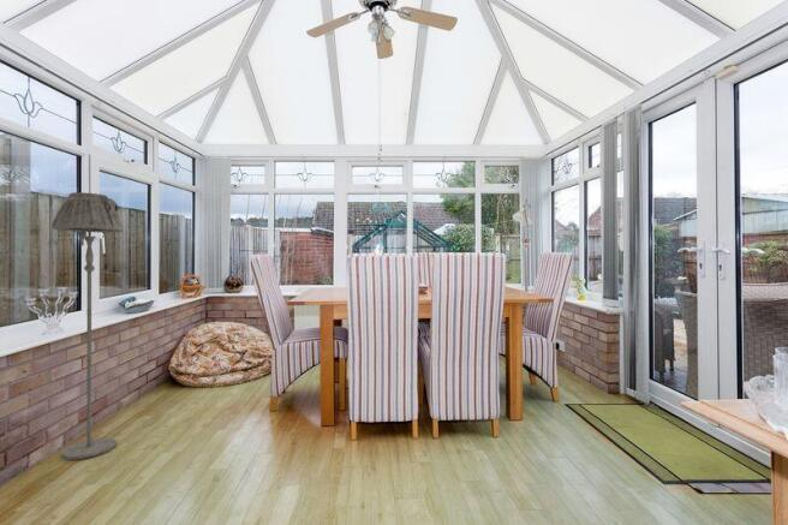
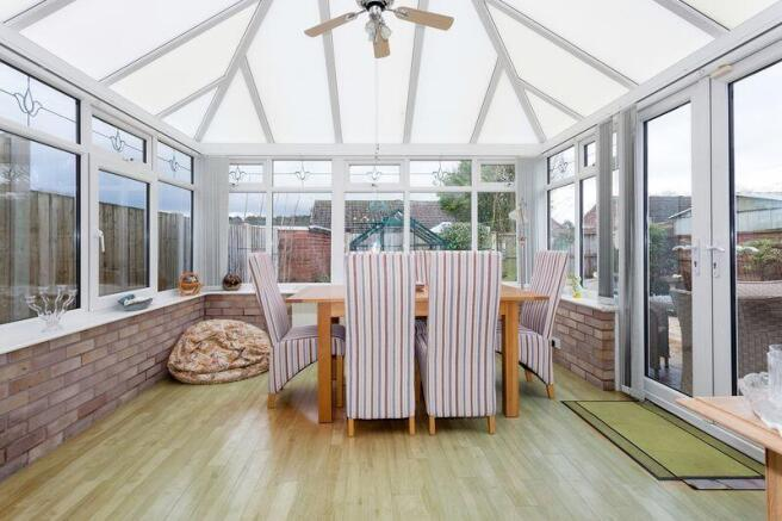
- floor lamp (89, 321)
